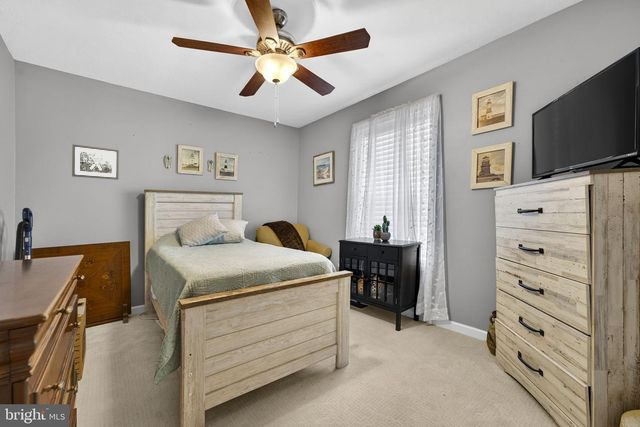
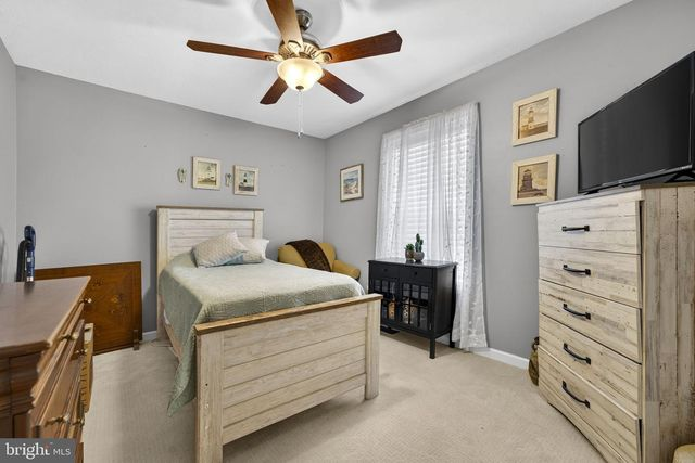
- wall art (96, 162)
